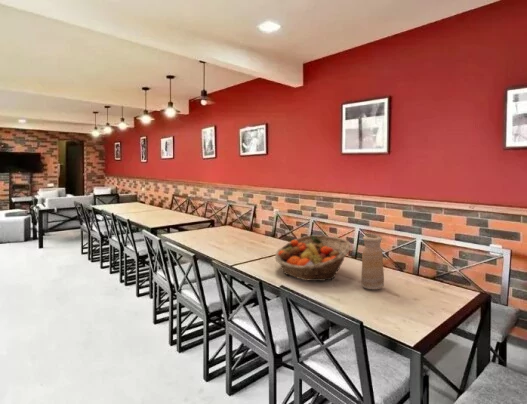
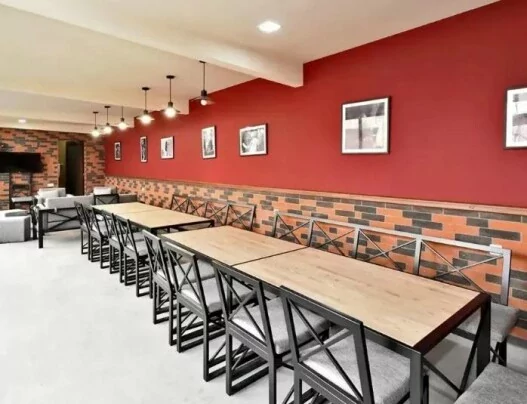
- fruit basket (311, 256)
- vase (373, 262)
